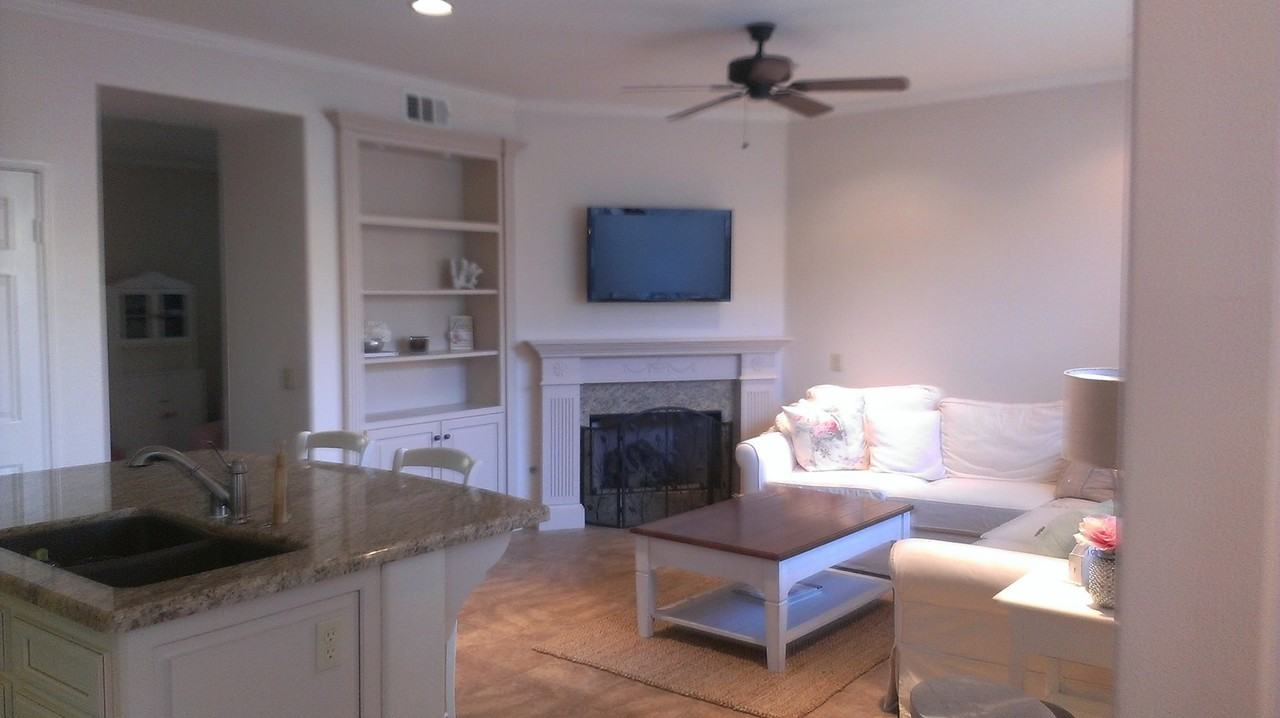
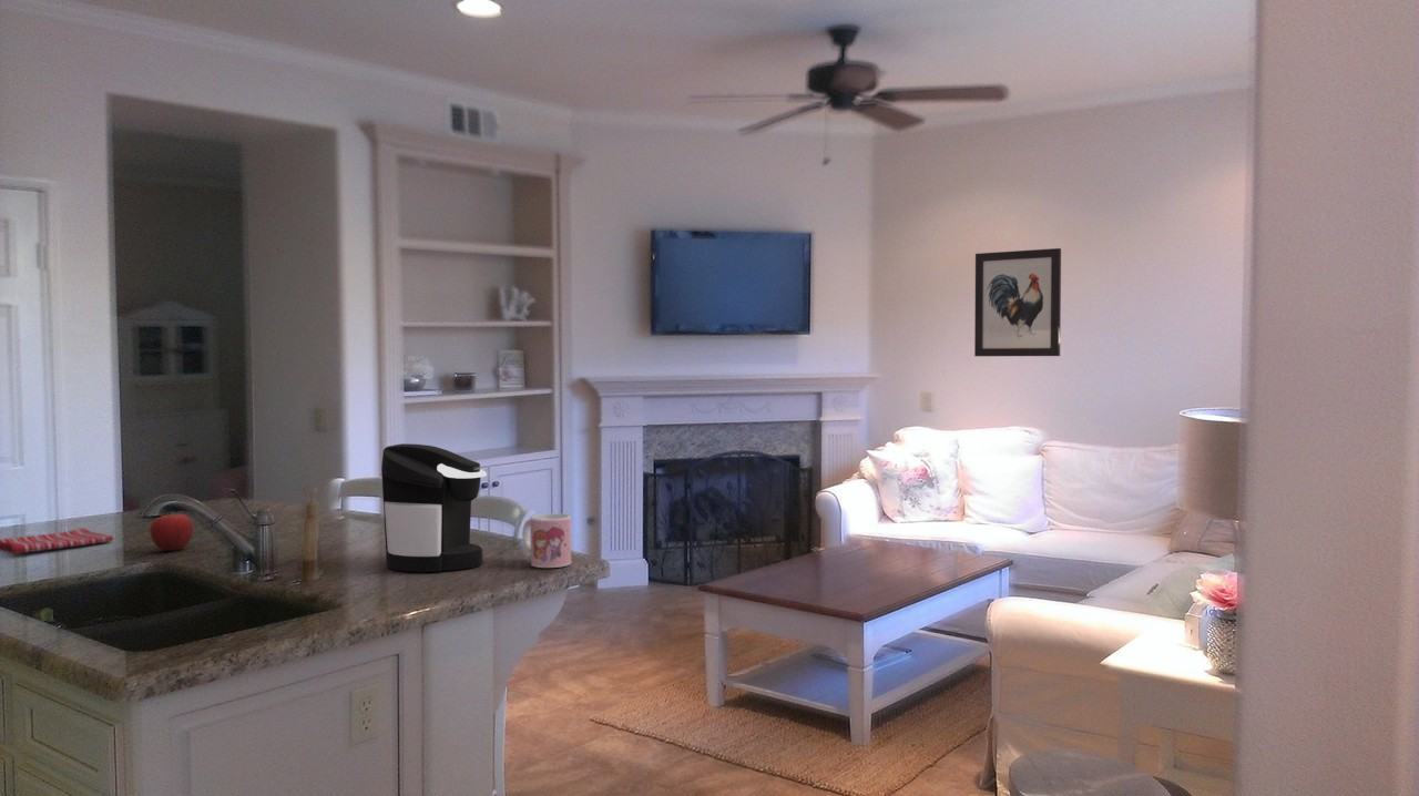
+ dish towel (51, 540)
+ fruit (172, 530)
+ coffee maker (436, 503)
+ wall art (1017, 304)
+ mug (545, 539)
